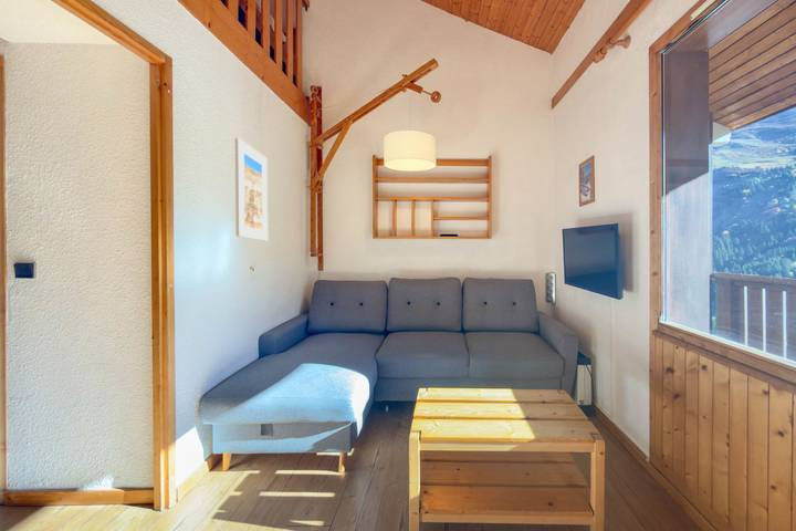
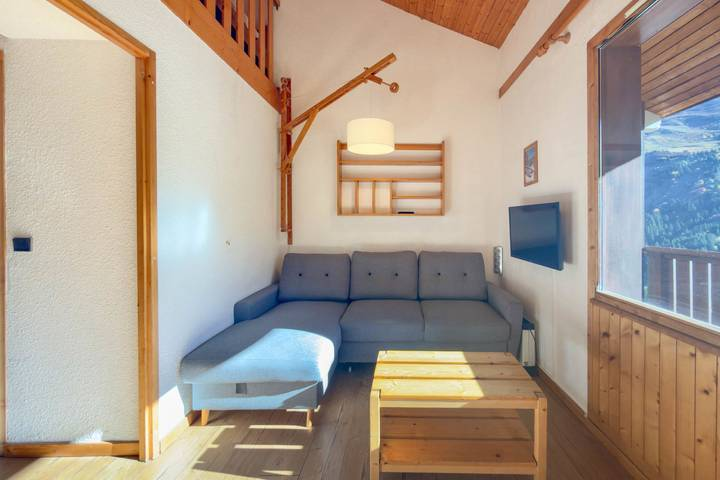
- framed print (252, 194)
